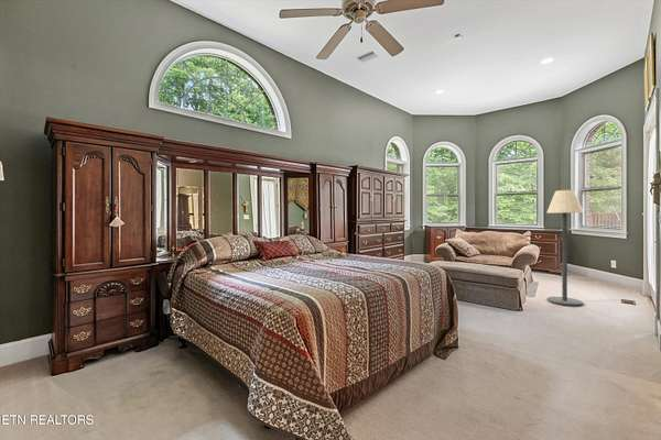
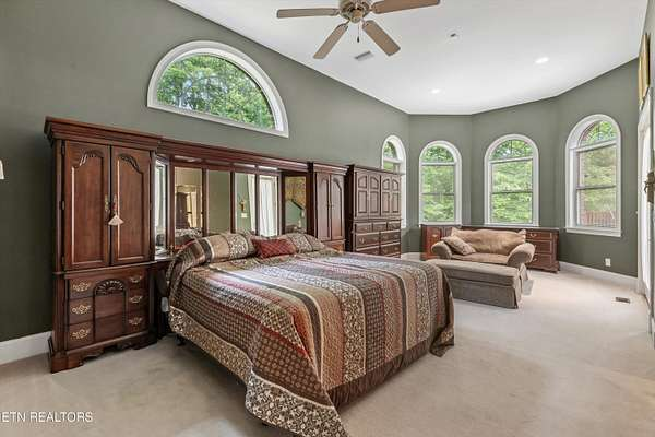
- floor lamp (564, 245)
